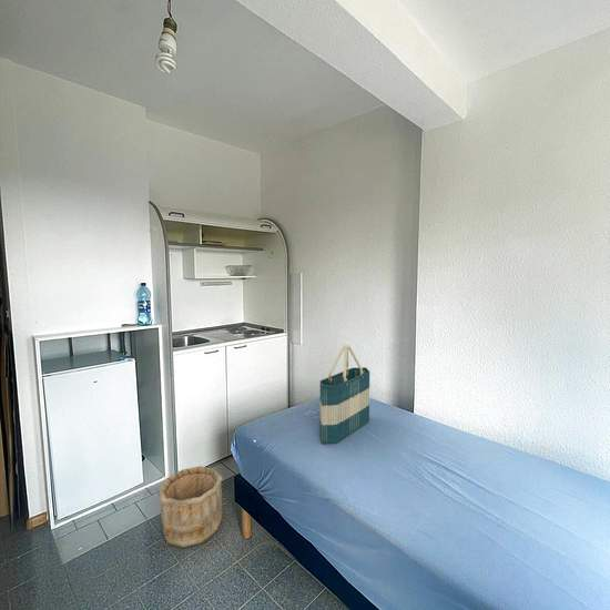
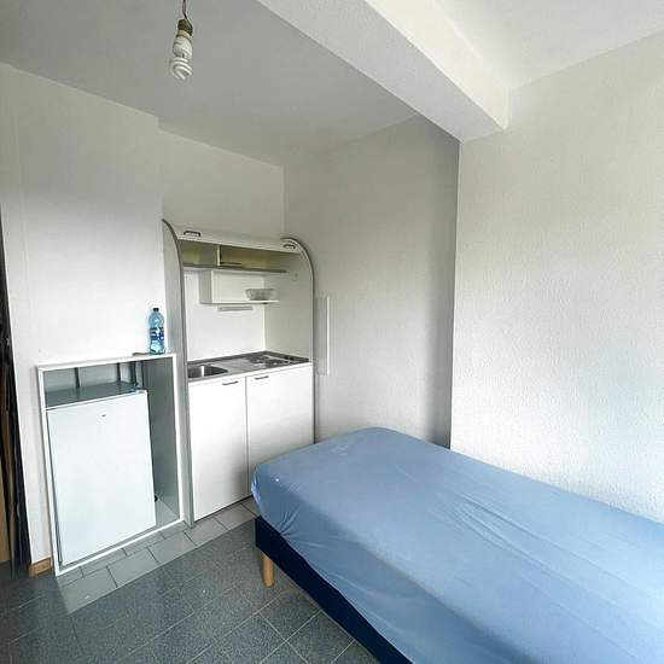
- wooden bucket (191, 504)
- tote bag (346, 387)
